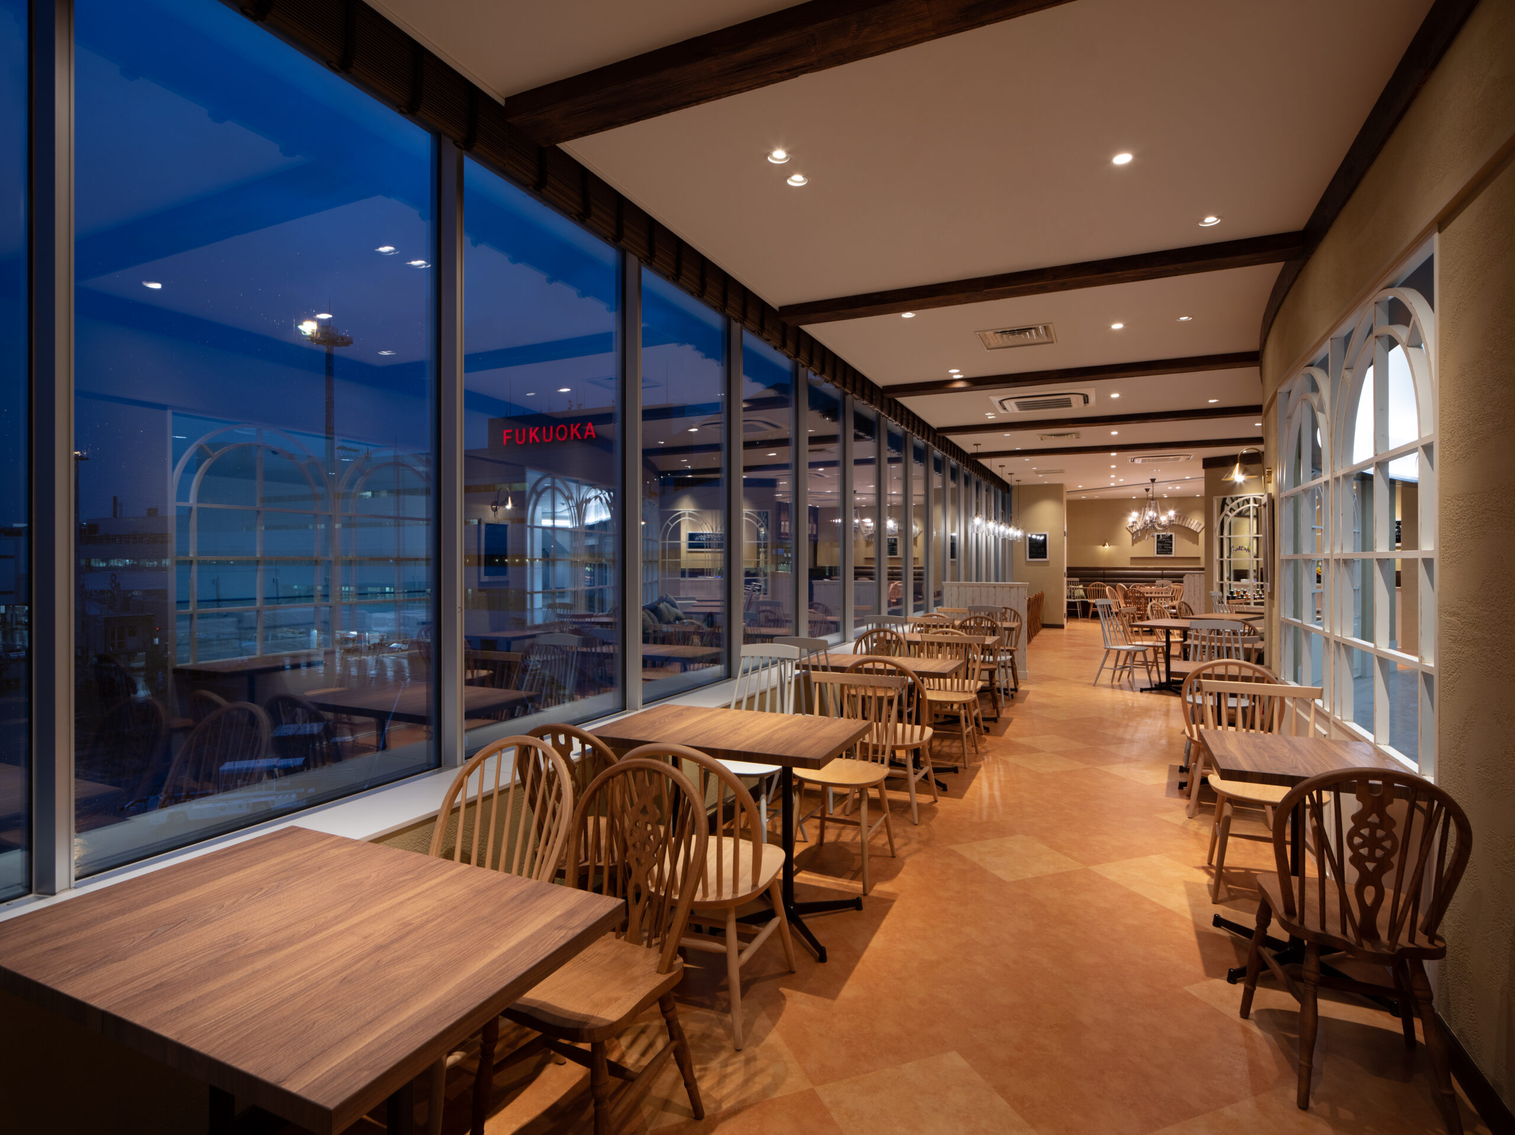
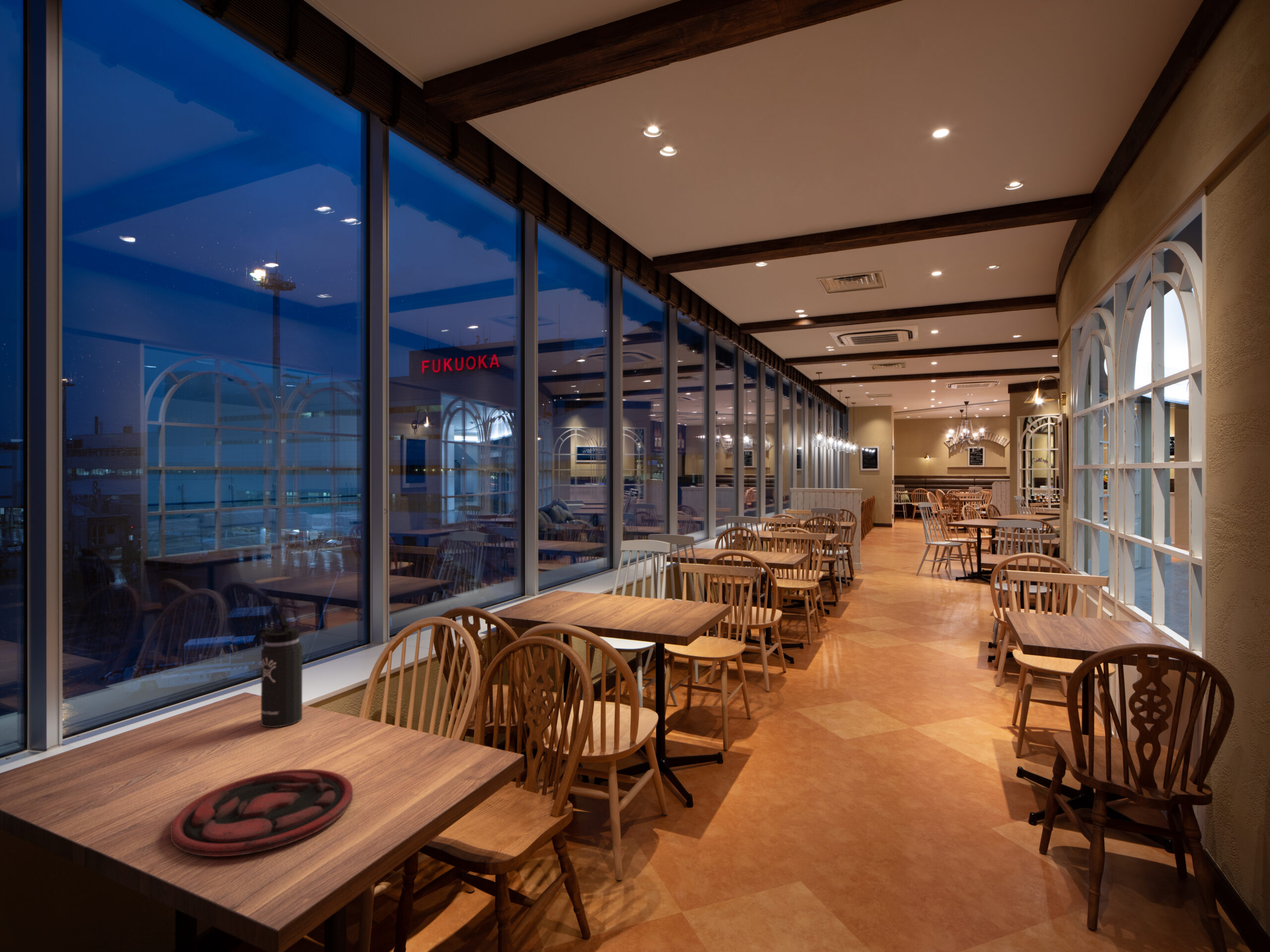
+ thermos bottle (278, 666)
+ plate (267, 806)
